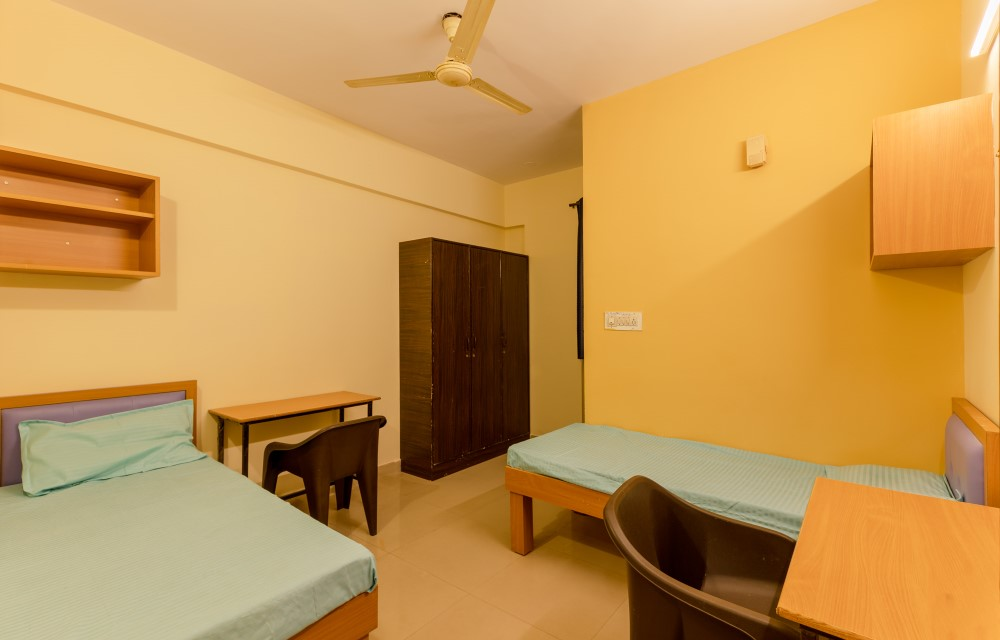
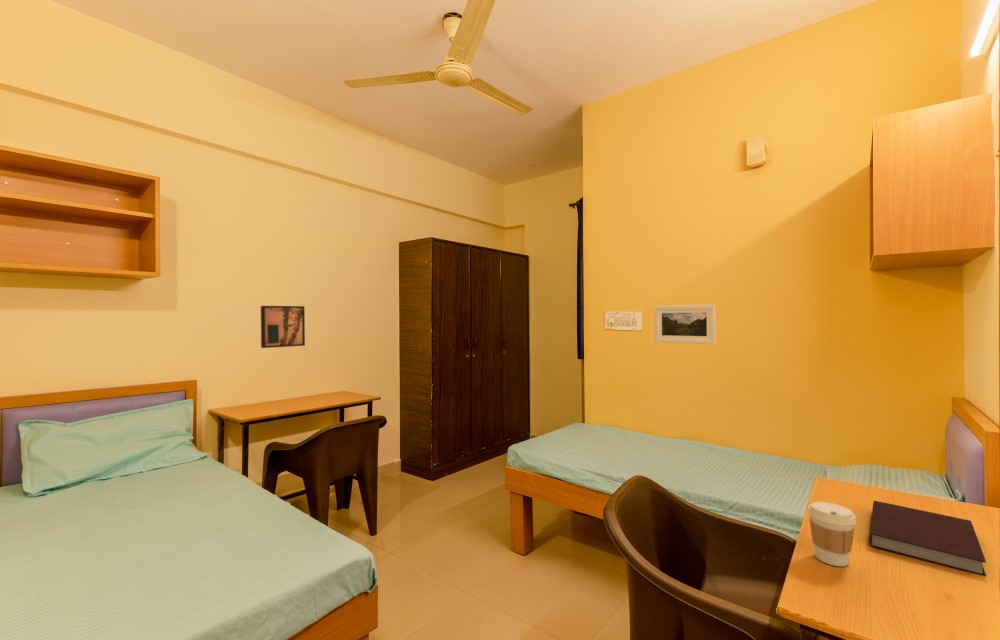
+ coffee cup (831, 532)
+ notebook (921, 532)
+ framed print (683, 324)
+ wall art (283, 326)
